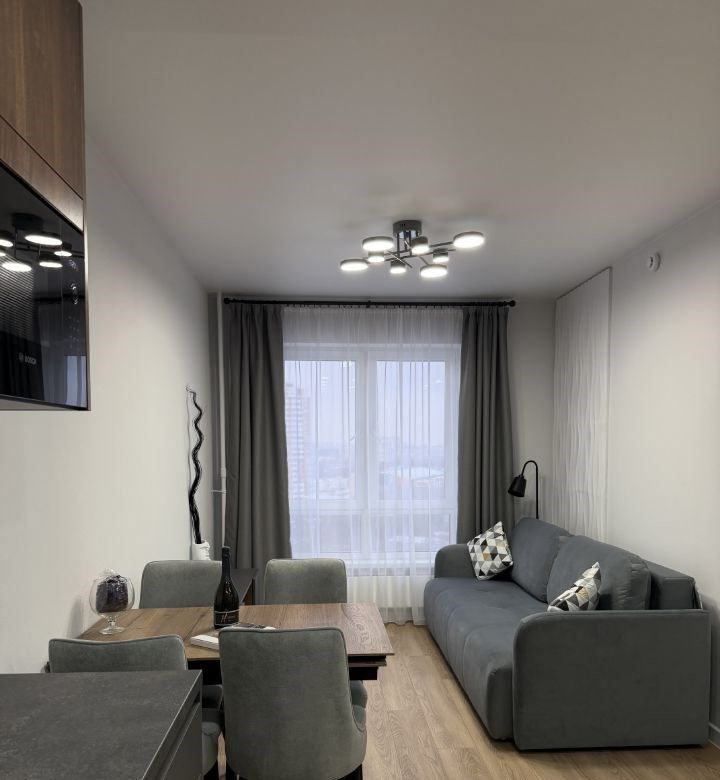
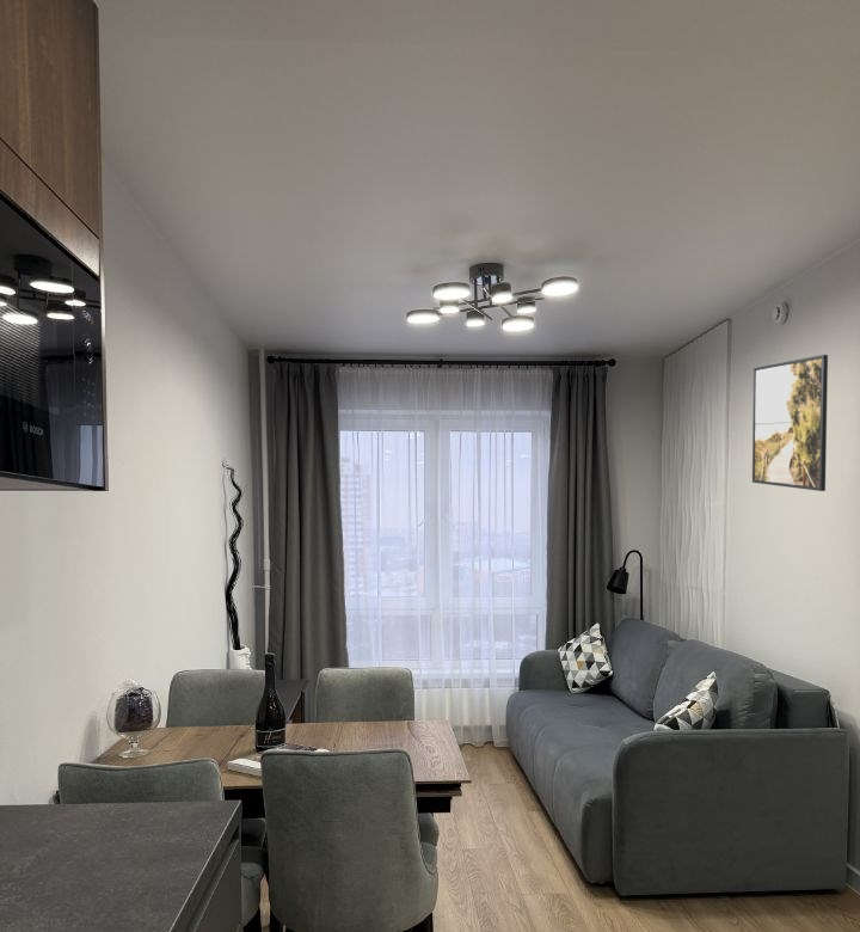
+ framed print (786, 424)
